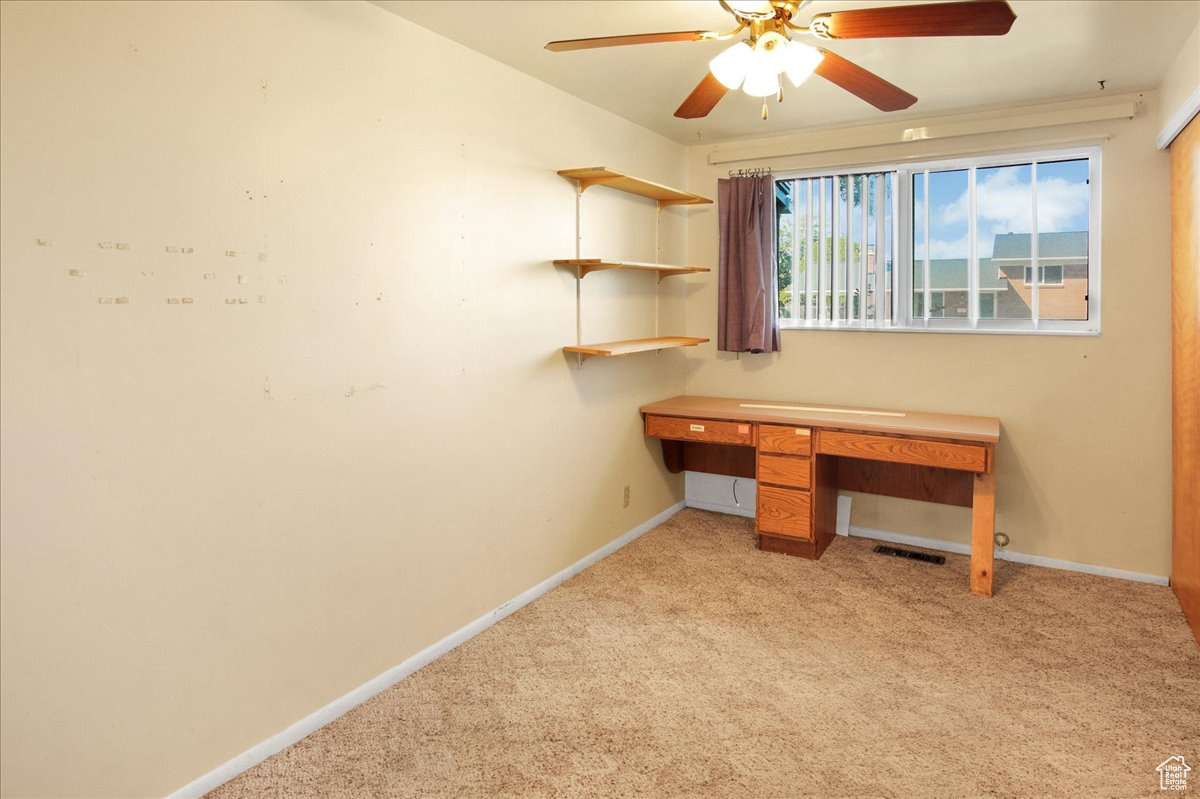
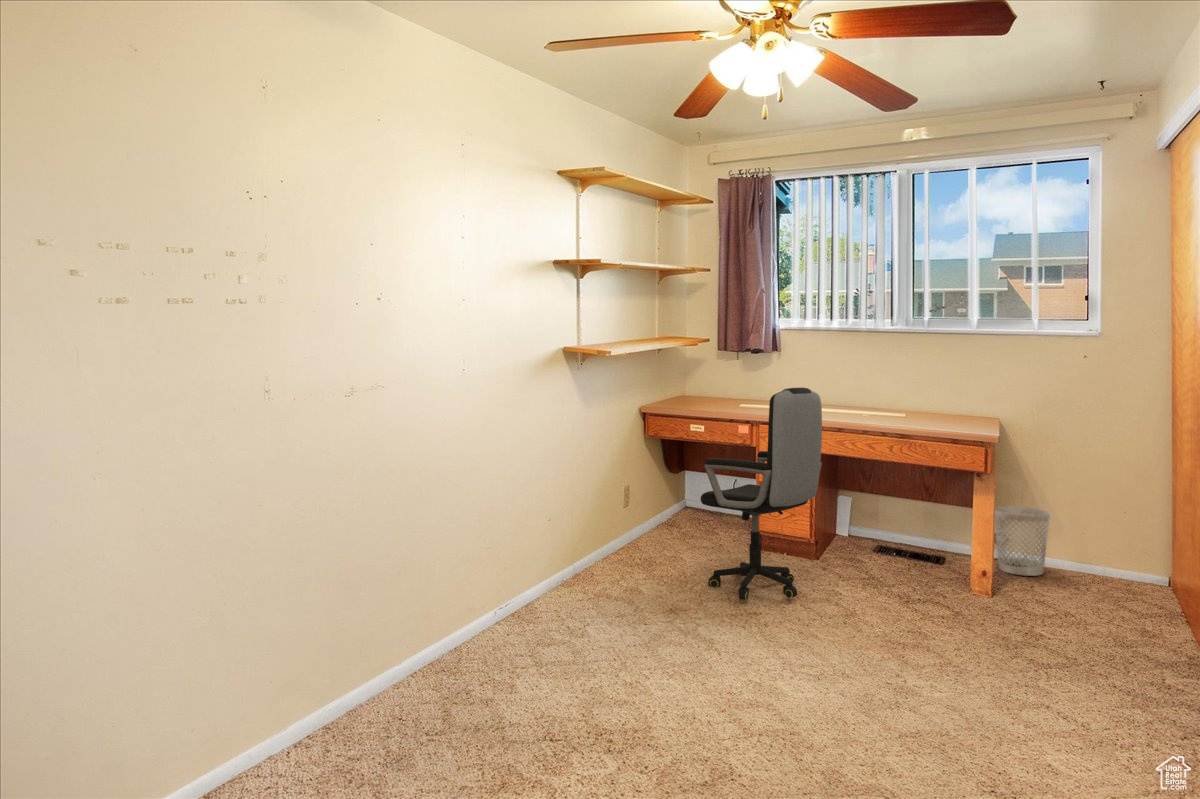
+ wastebasket (1021, 540)
+ office chair (762, 489)
